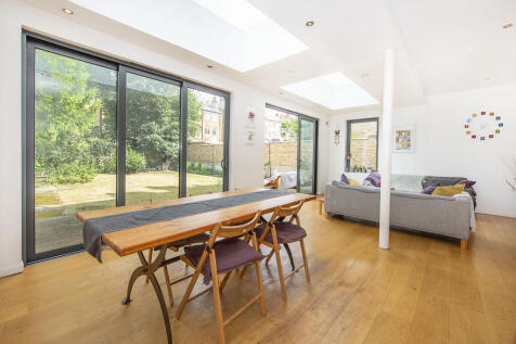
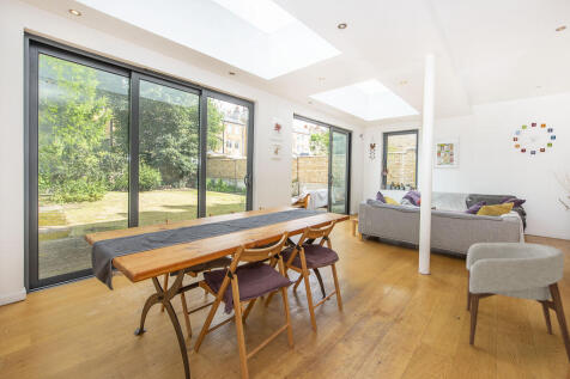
+ armchair (507, 289)
